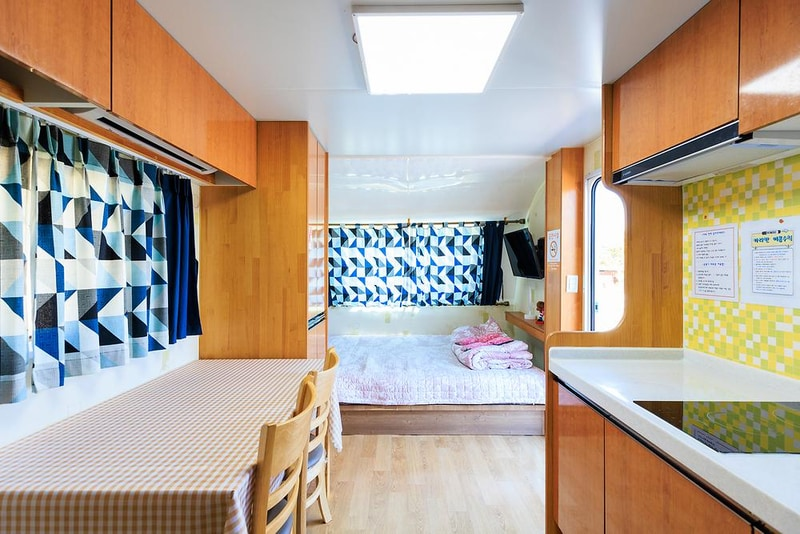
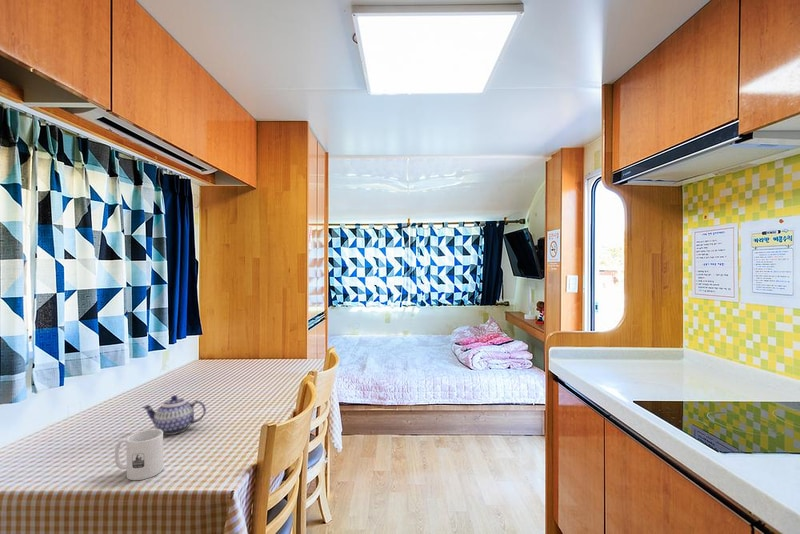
+ teapot (174, 412)
+ mug (138, 453)
